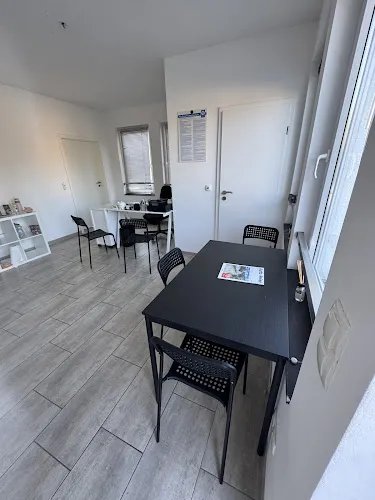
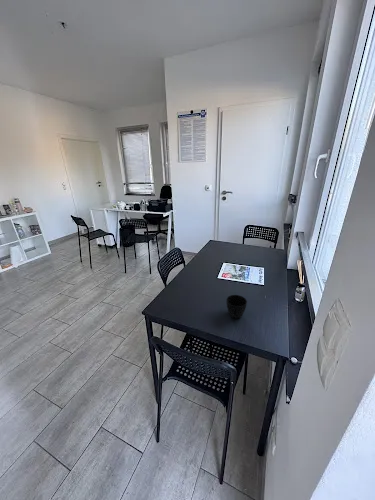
+ cup (235, 308)
